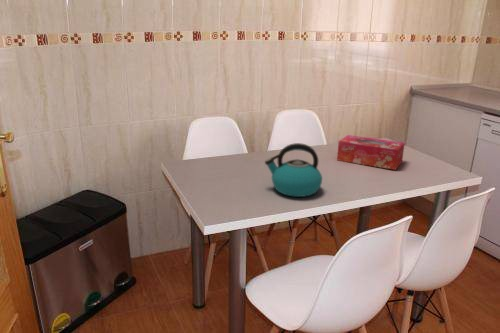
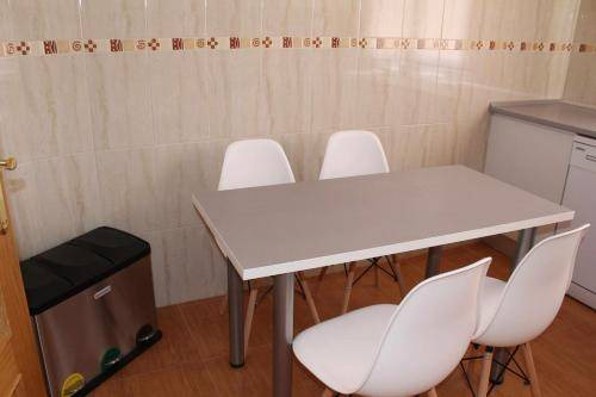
- tissue box (370, 151)
- kettle (293, 167)
